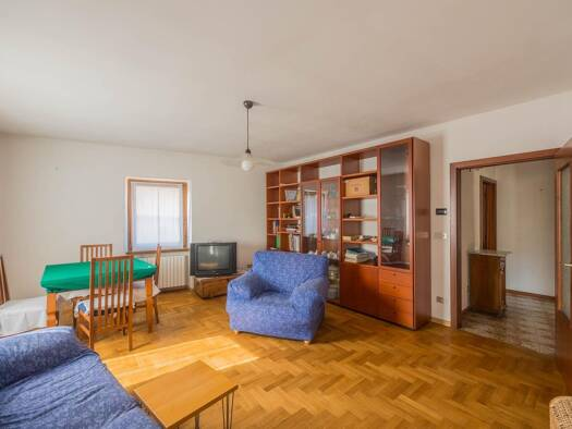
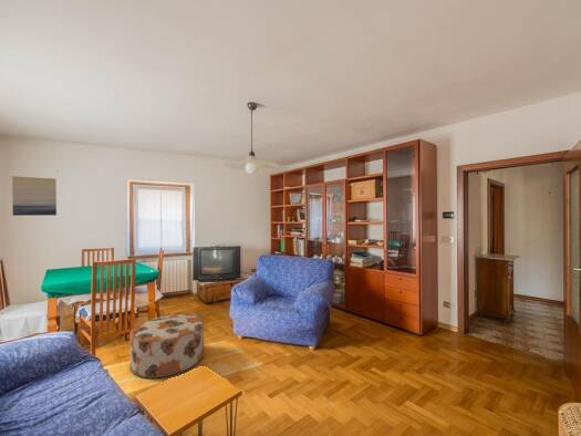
+ wall art (34, 196)
+ ottoman (168, 341)
